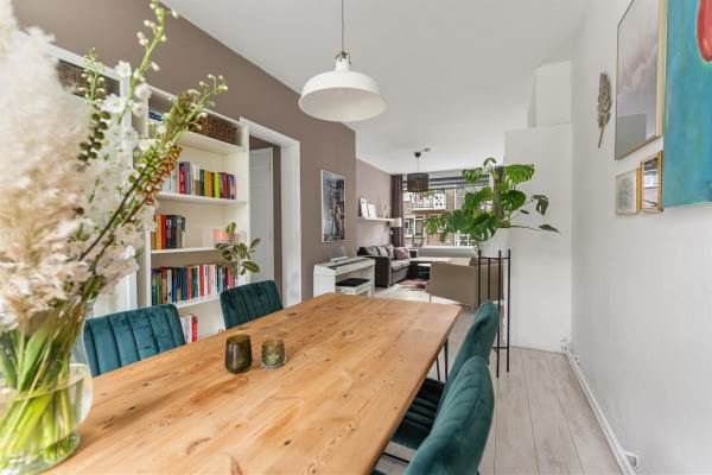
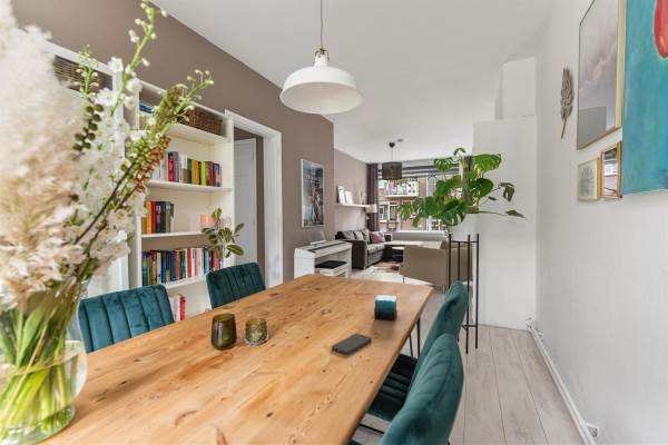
+ candle (385, 303)
+ smartphone (352, 343)
